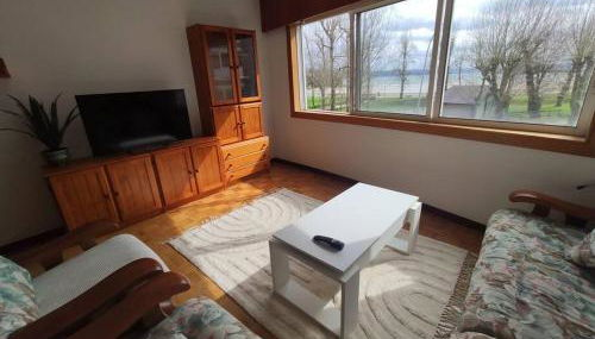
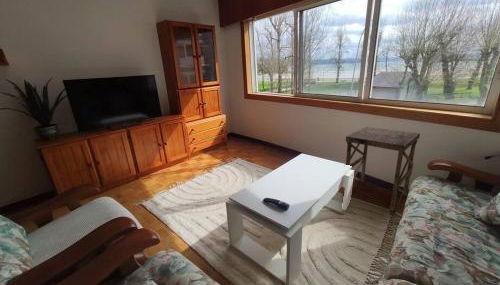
+ side table (365, 166)
